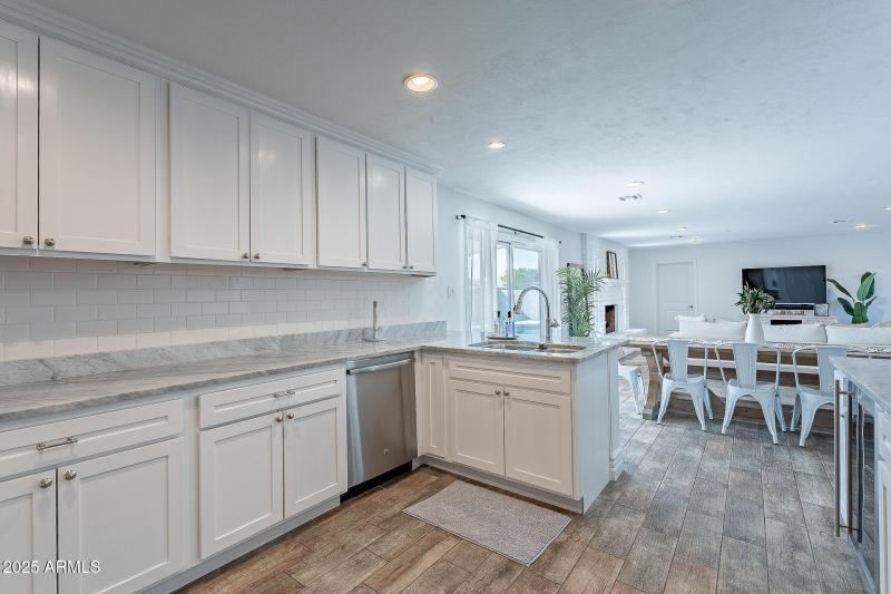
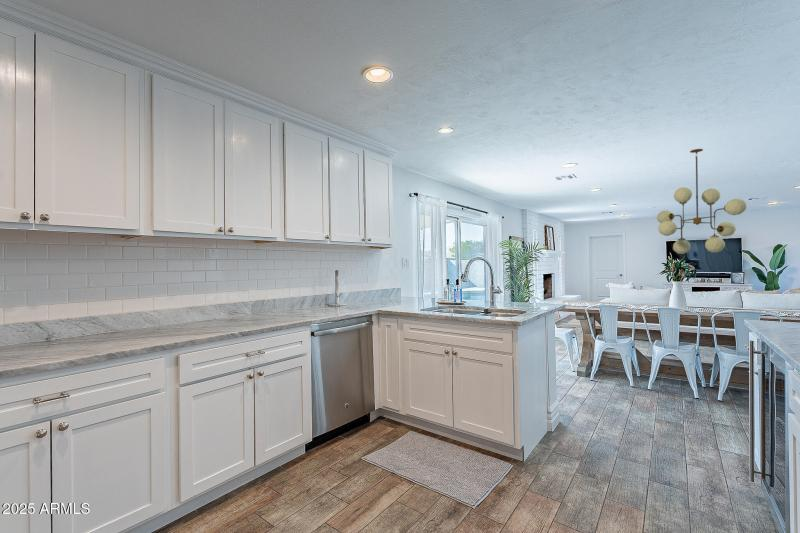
+ chandelier (697, 201)
